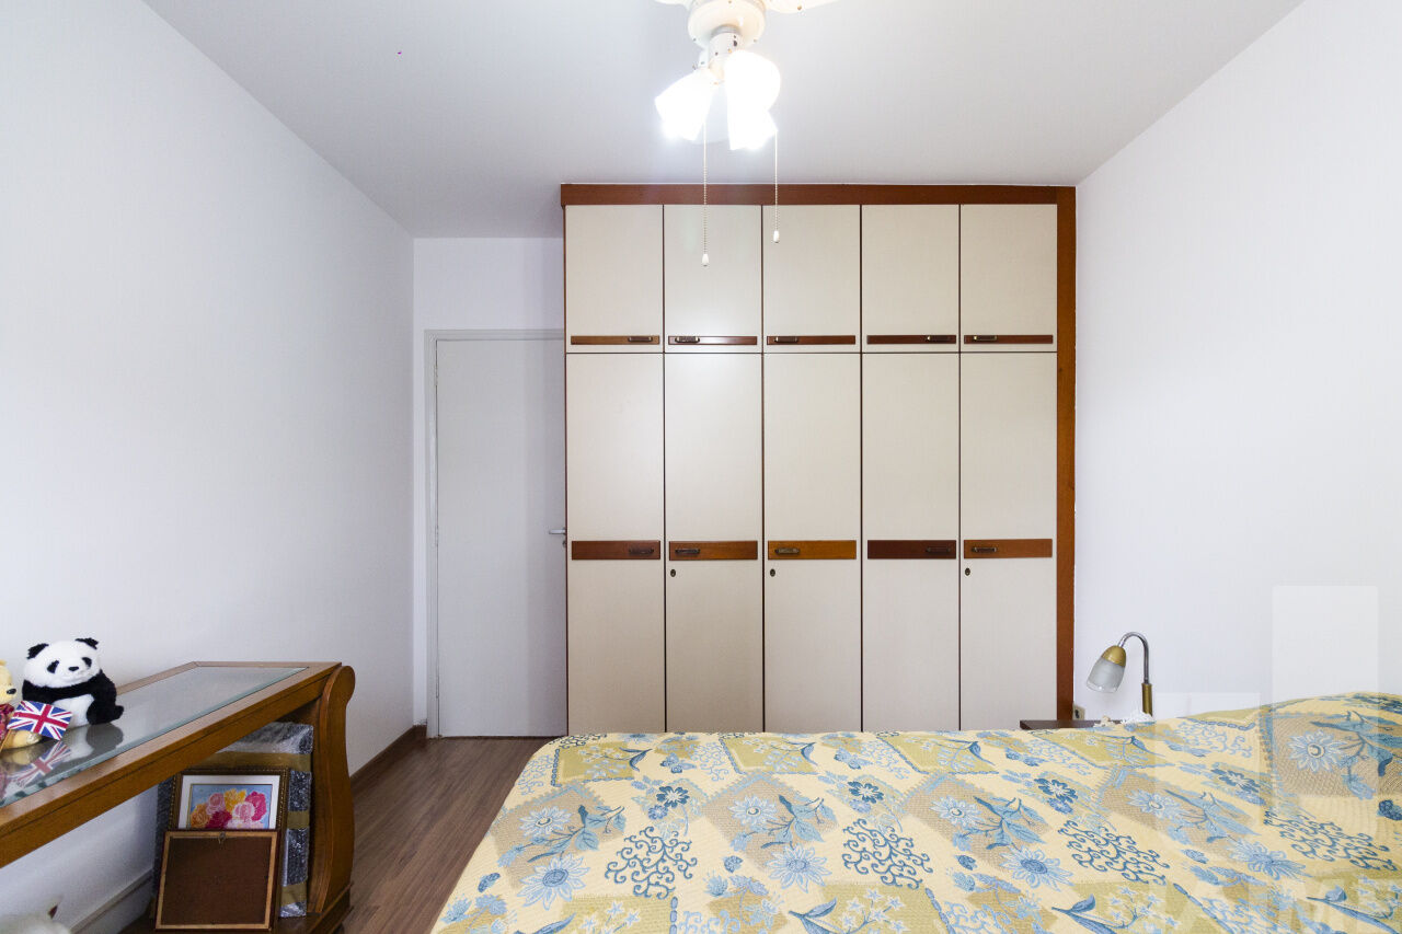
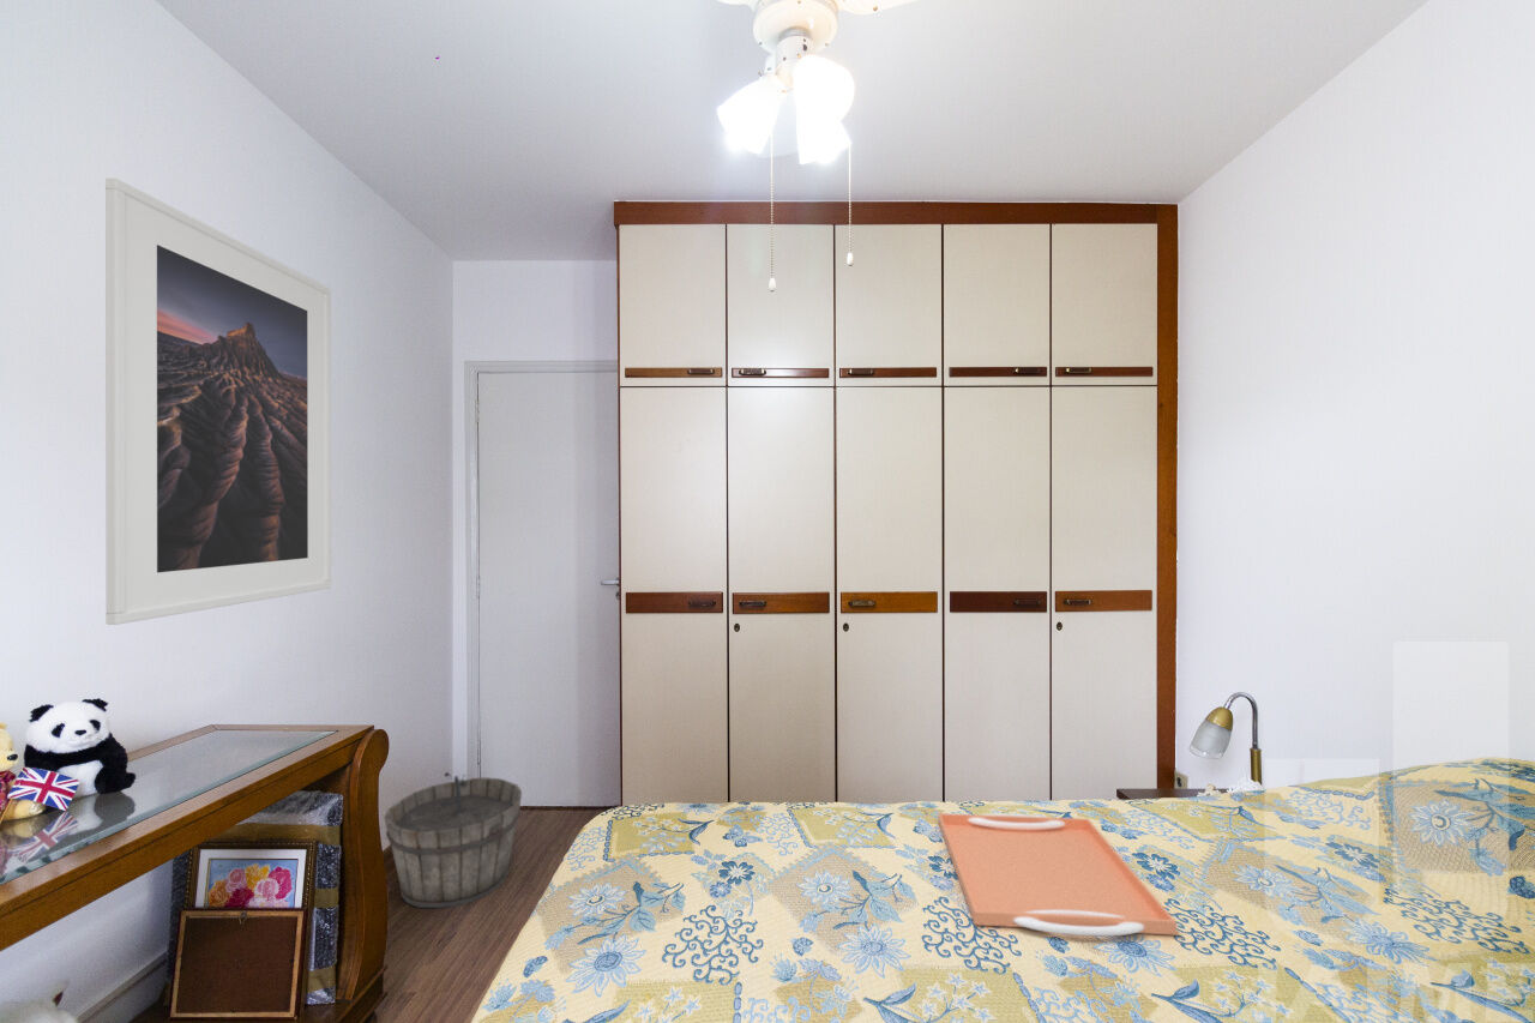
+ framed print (240, 422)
+ serving tray (1039, 865)
+ wooden bucket (457, 826)
